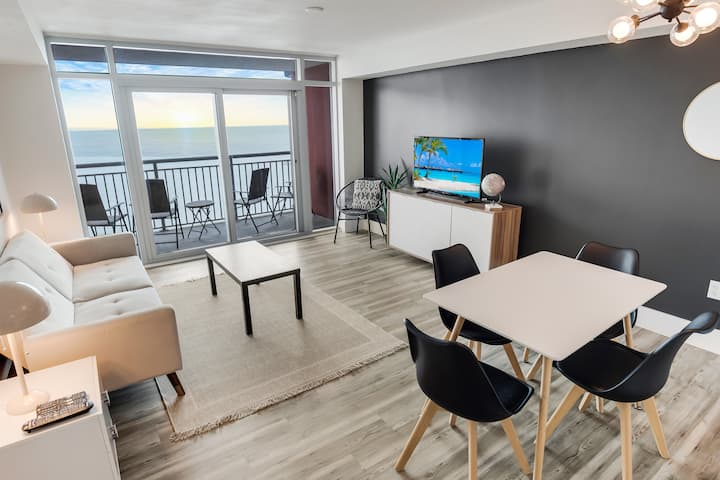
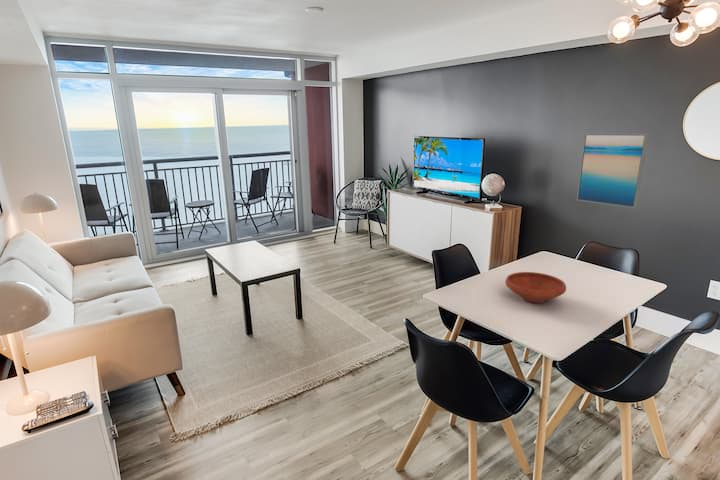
+ bowl (534, 290)
+ wall art (610, 169)
